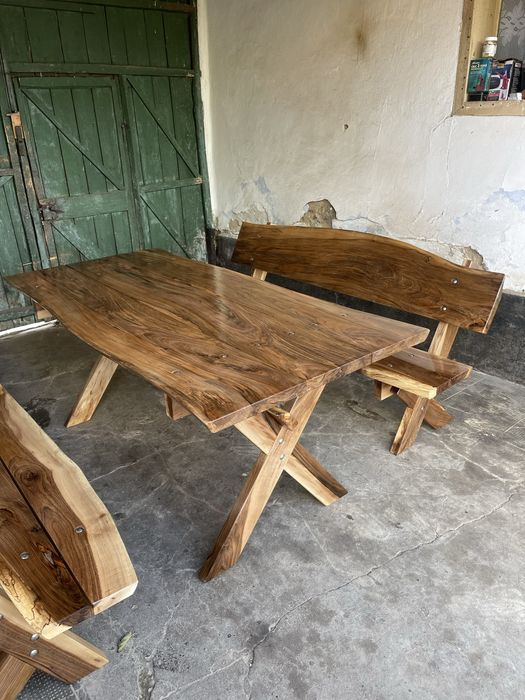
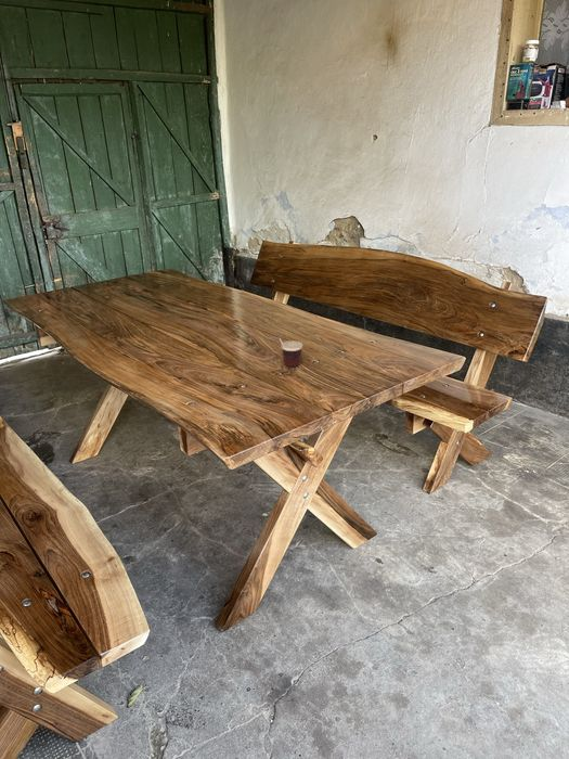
+ cup (285, 349)
